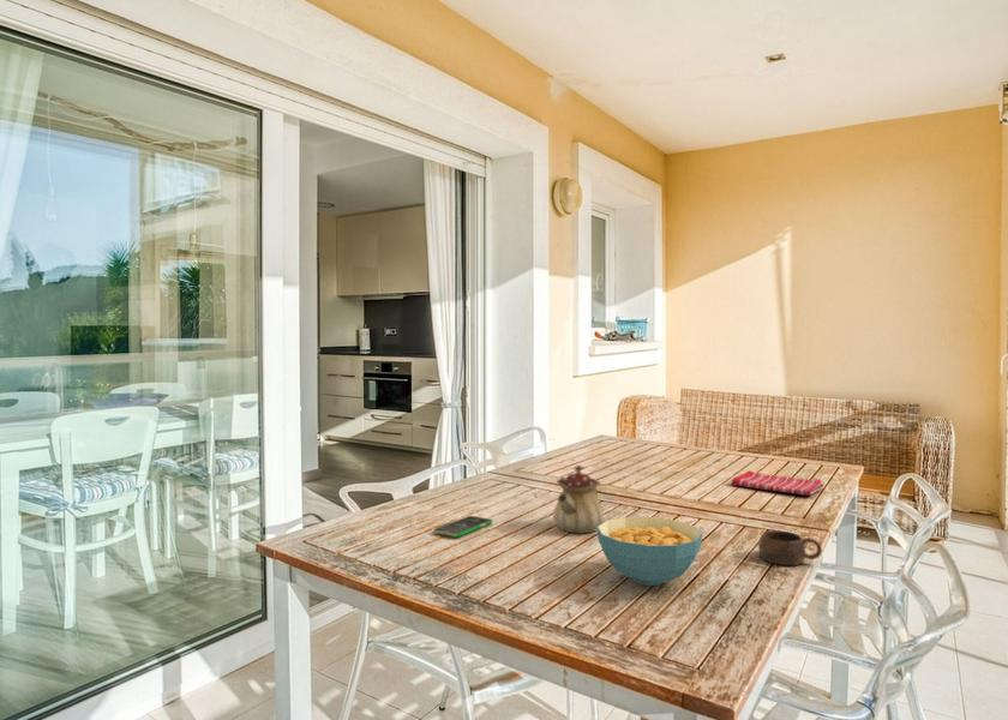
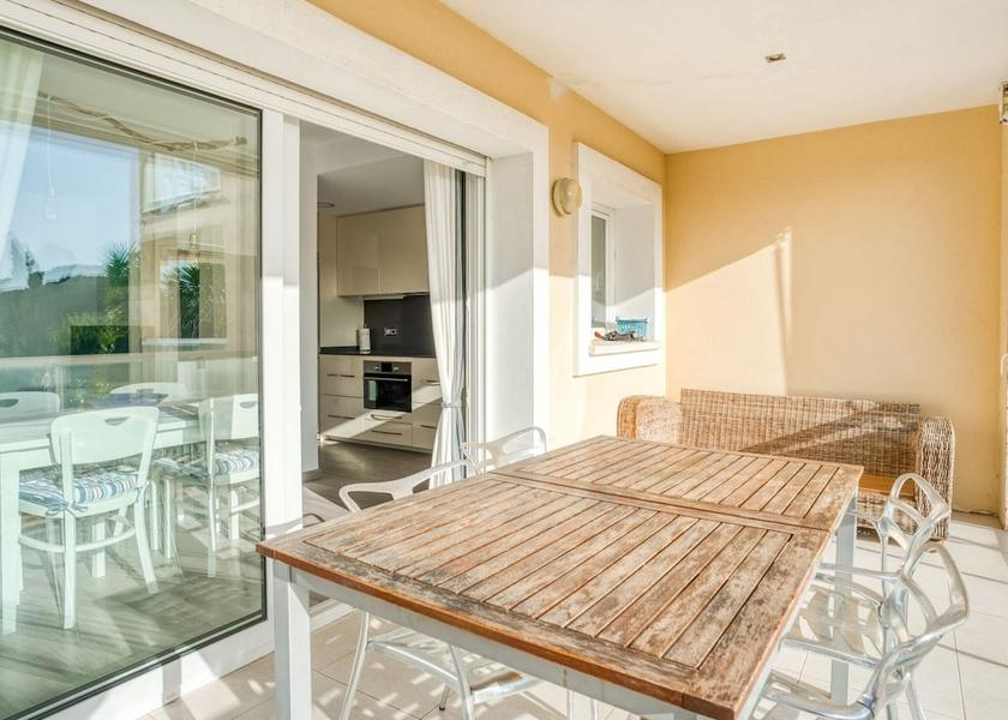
- smartphone (463, 526)
- cereal bowl (648, 554)
- dish towel (776, 482)
- cup (788, 548)
- teapot (580, 494)
